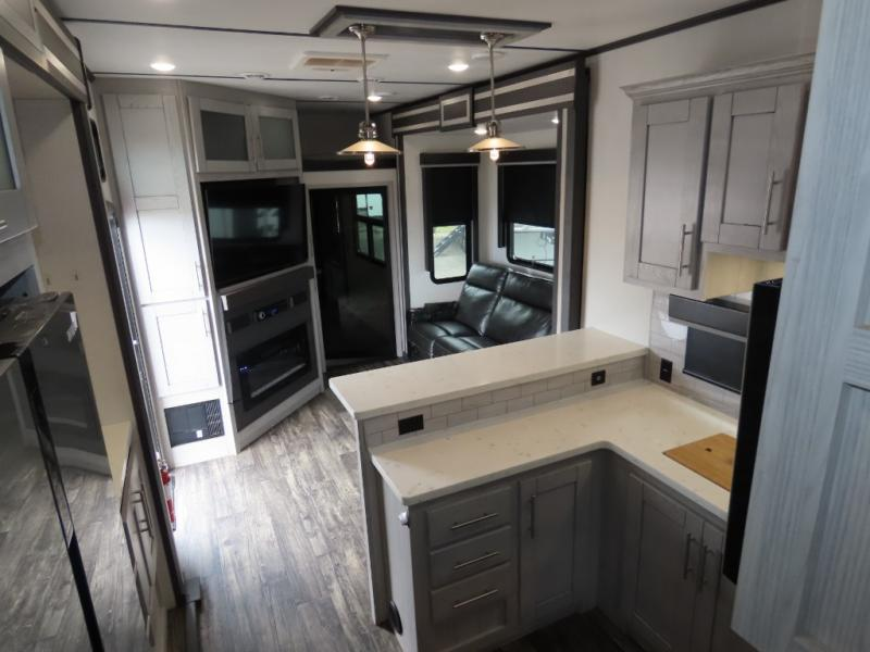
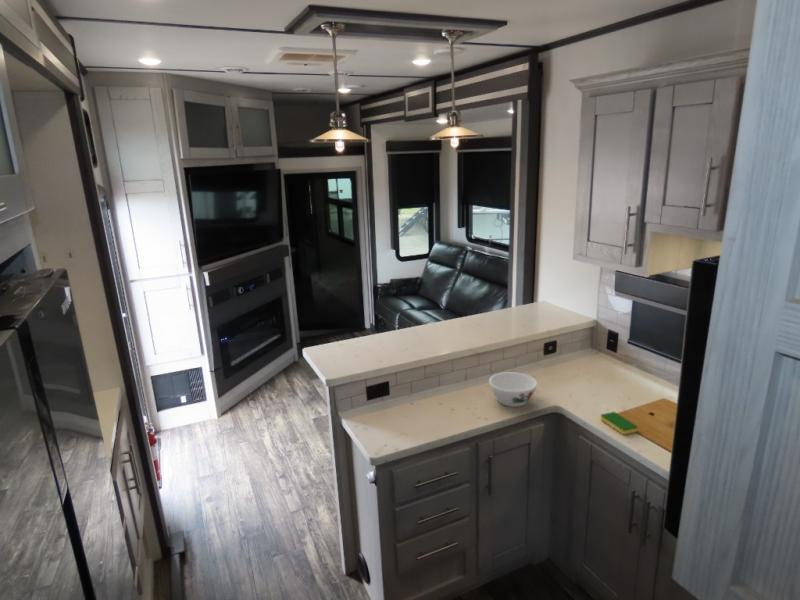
+ dish sponge (618, 422)
+ bowl (512, 390)
